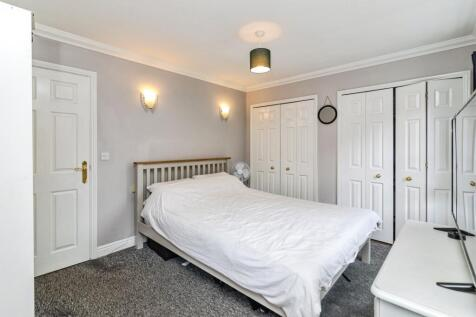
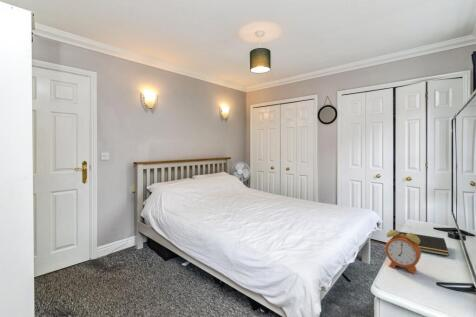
+ notepad (420, 242)
+ alarm clock (402, 246)
